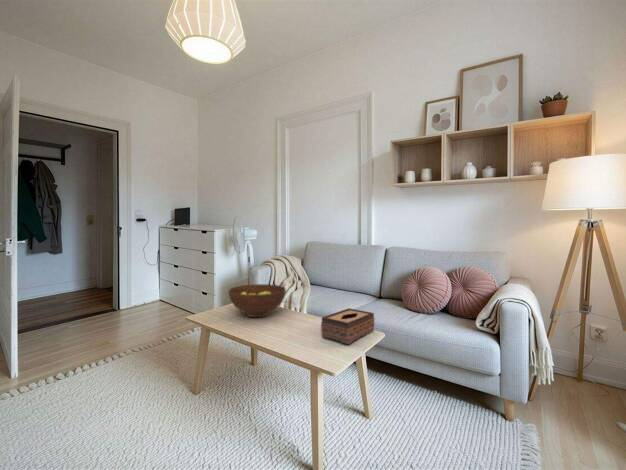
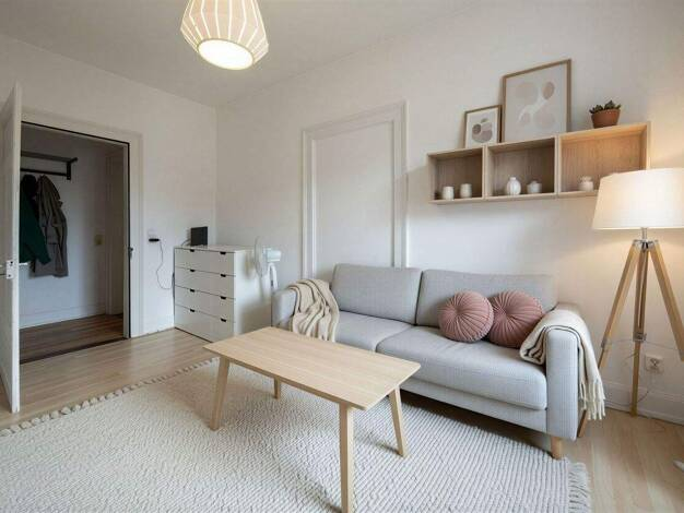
- fruit bowl (257, 302)
- tissue box (348, 324)
